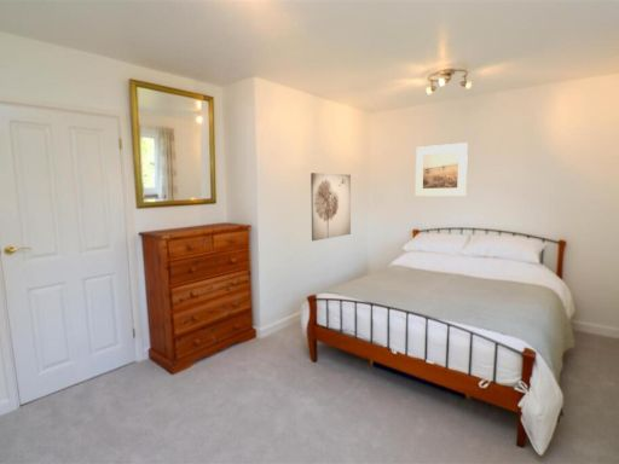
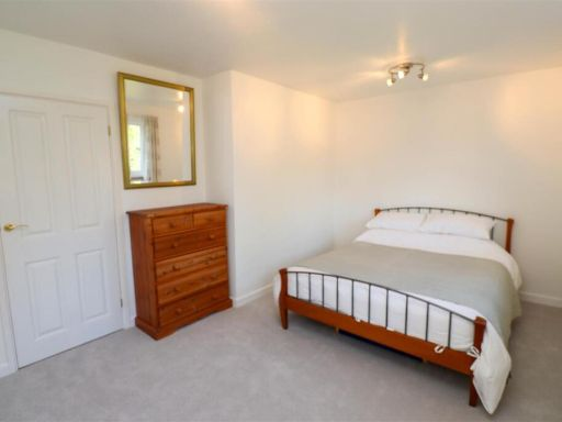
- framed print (440, 170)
- wall art (331, 205)
